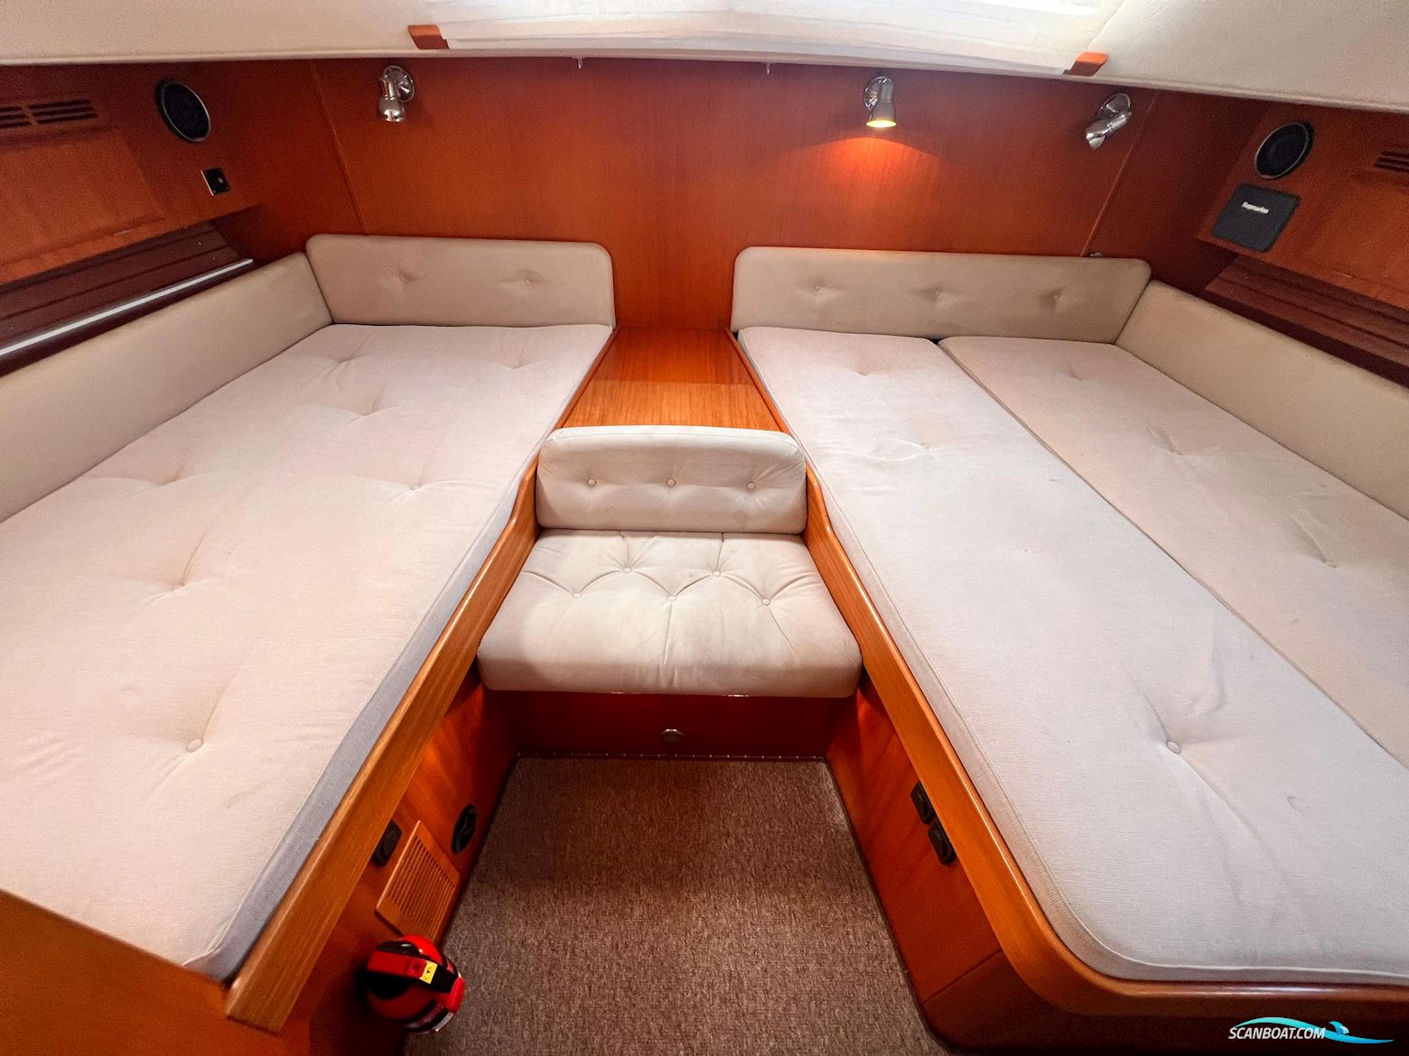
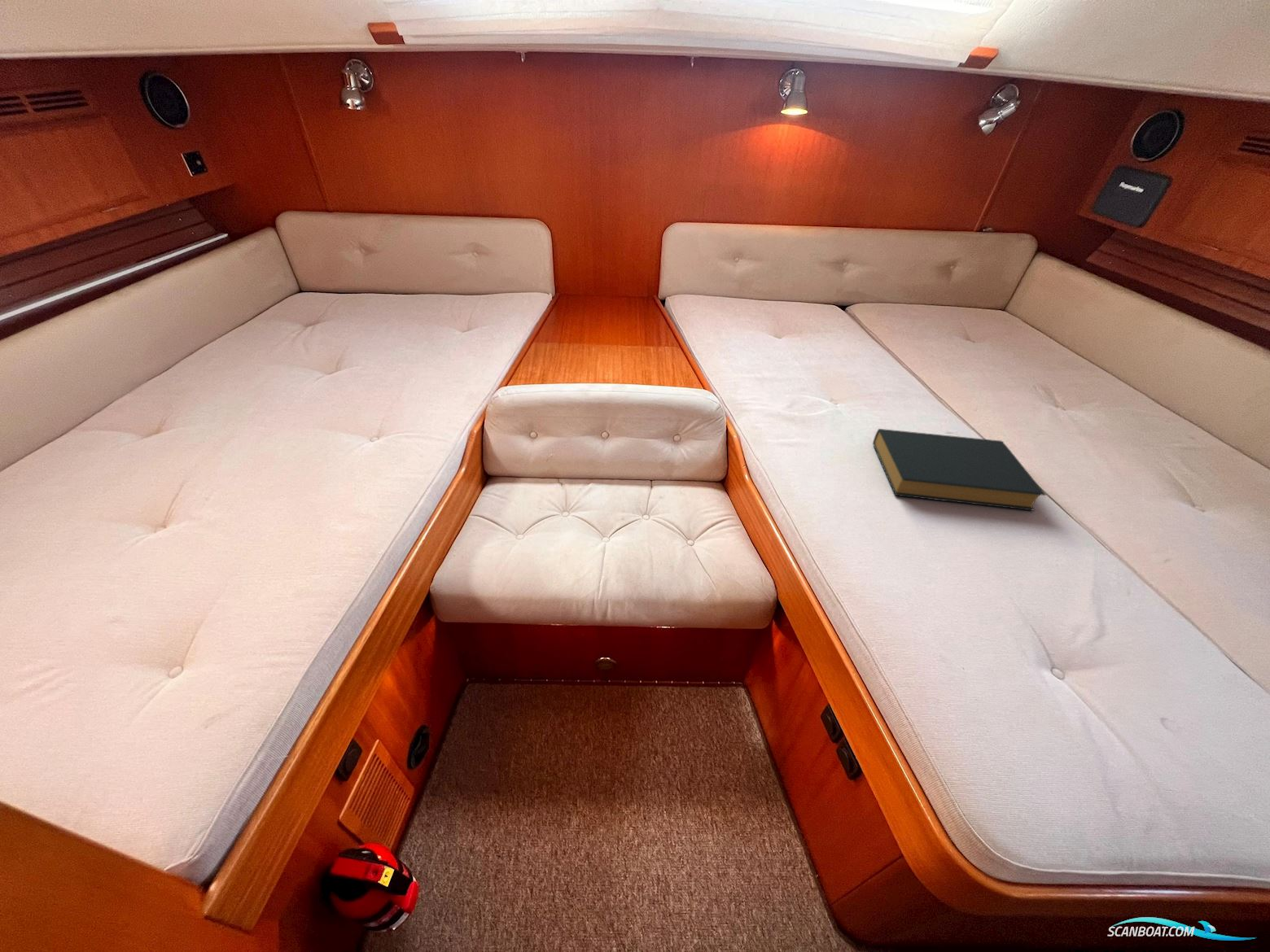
+ hardback book (951, 466)
